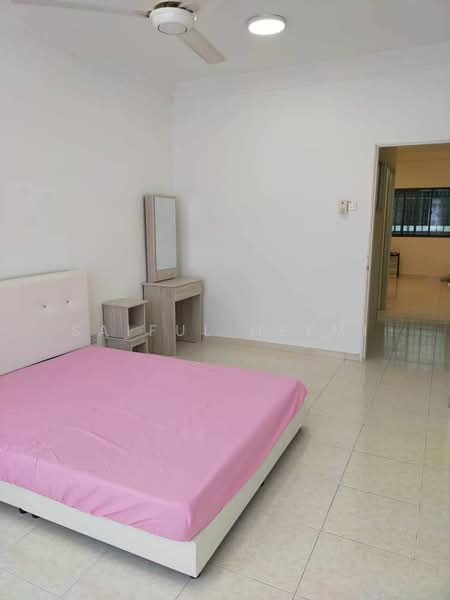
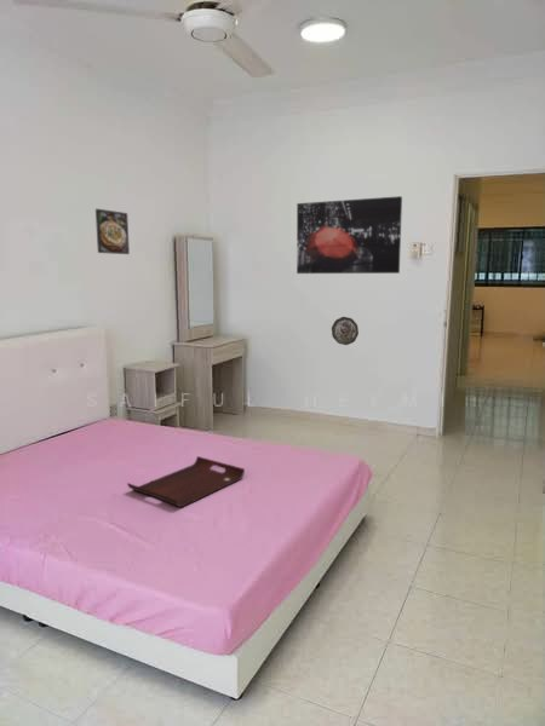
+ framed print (113, 232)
+ decorative plate (345, 330)
+ serving tray (188, 479)
+ wall art (346, 237)
